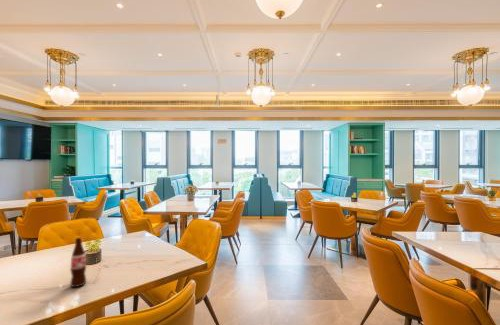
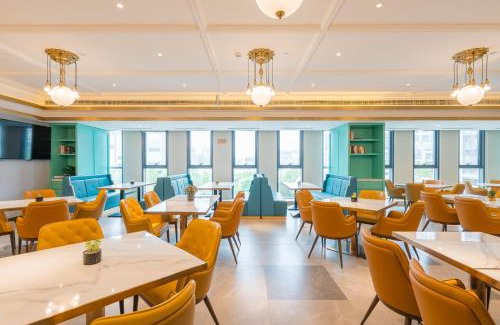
- bottle (78, 261)
